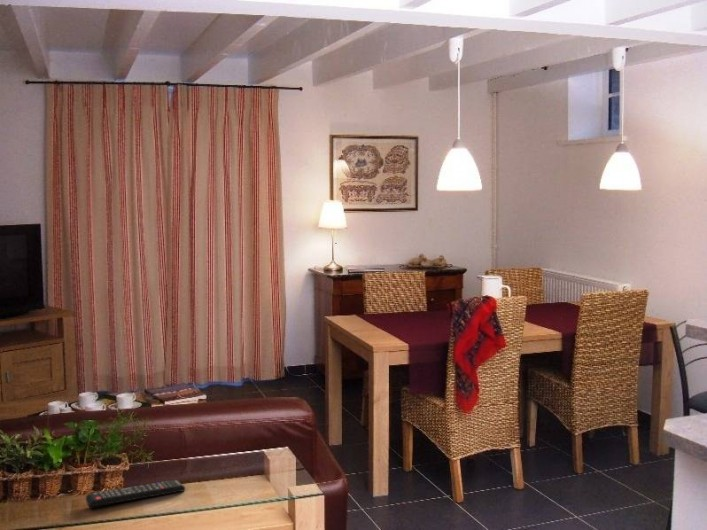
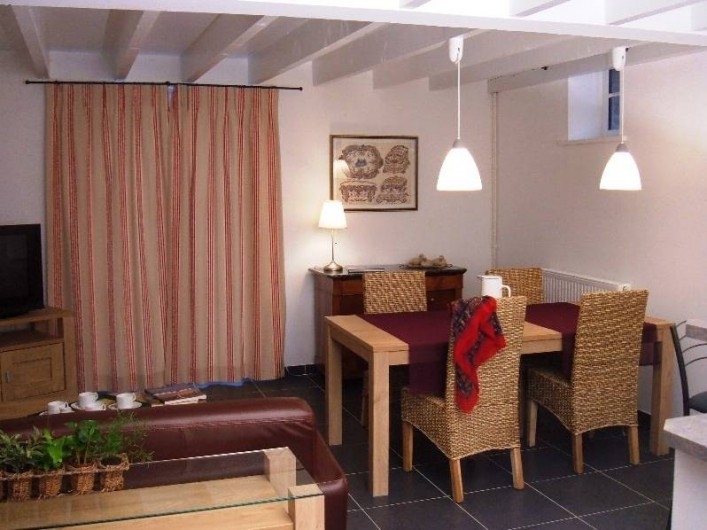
- remote control (136, 493)
